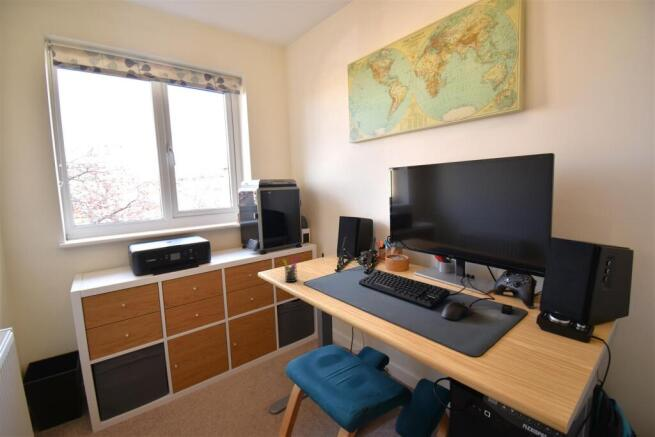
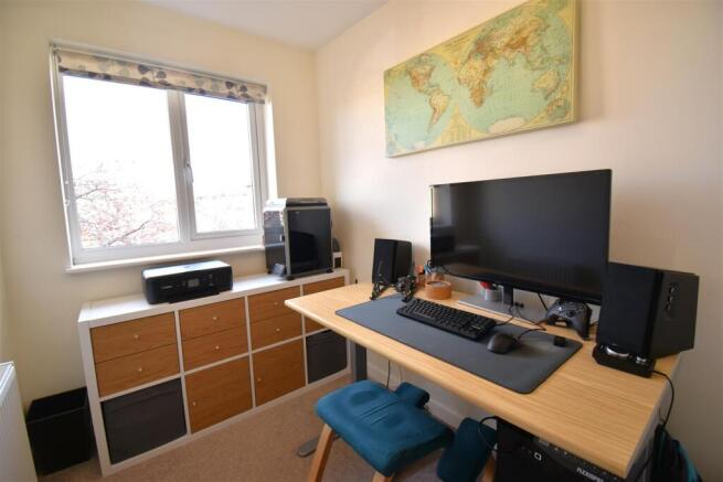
- pen holder (289, 267)
